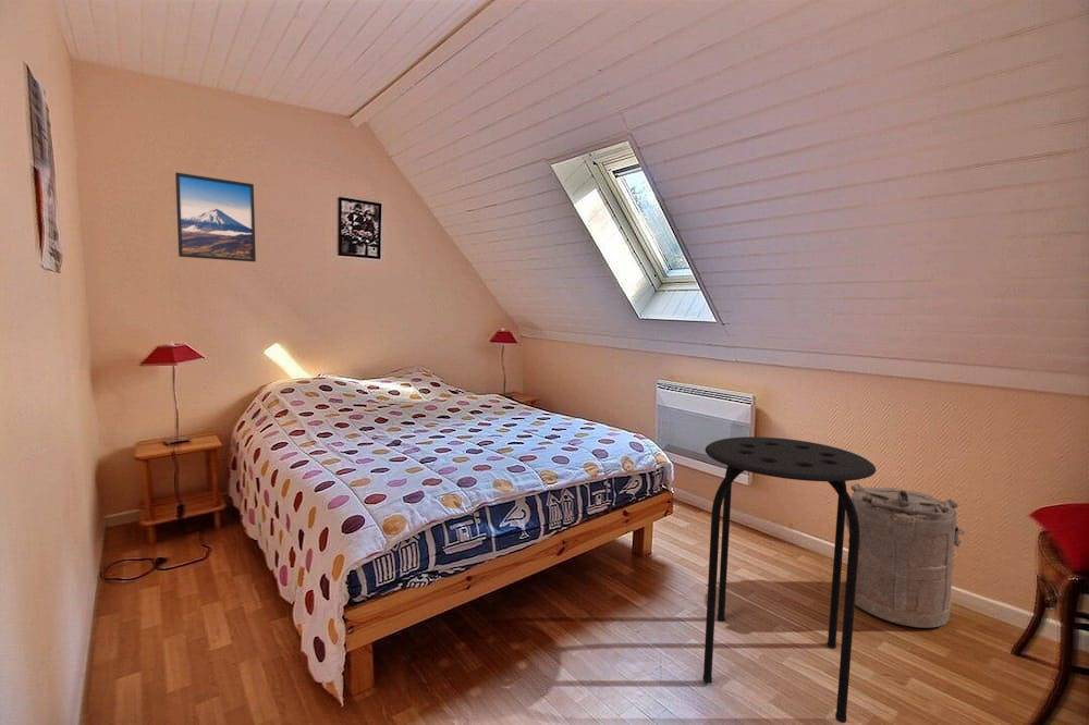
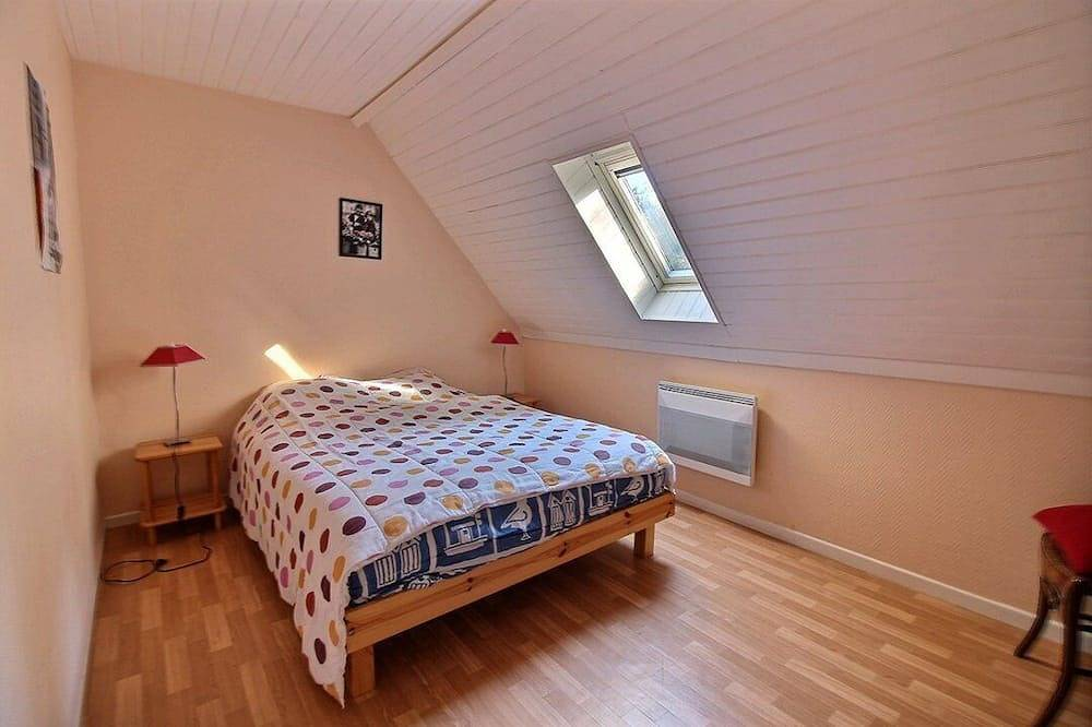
- stool (727, 552)
- laundry hamper (895, 545)
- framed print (217, 219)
